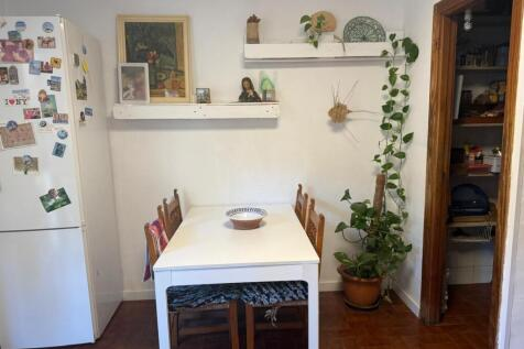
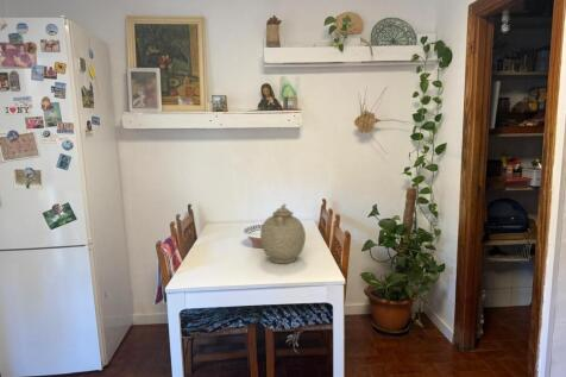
+ teapot (283, 232)
